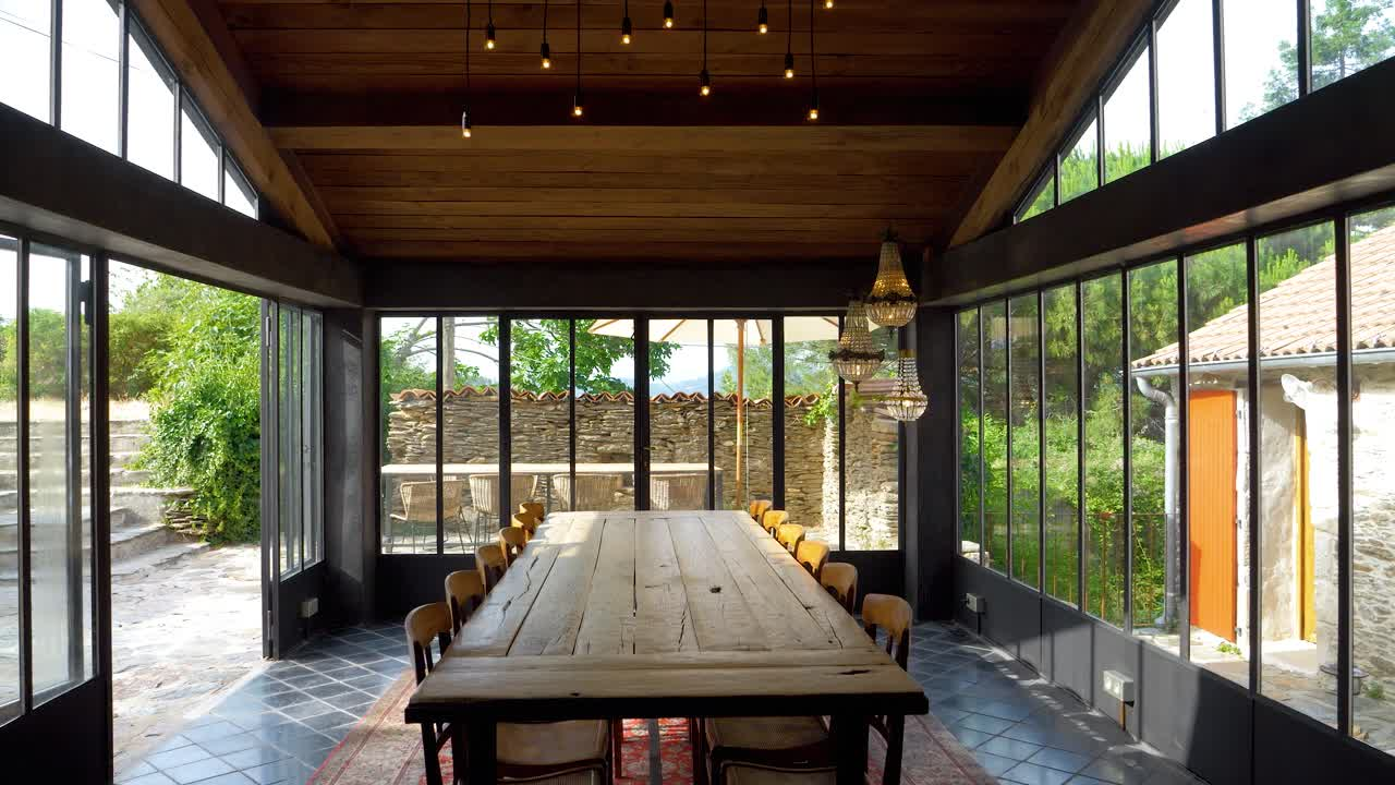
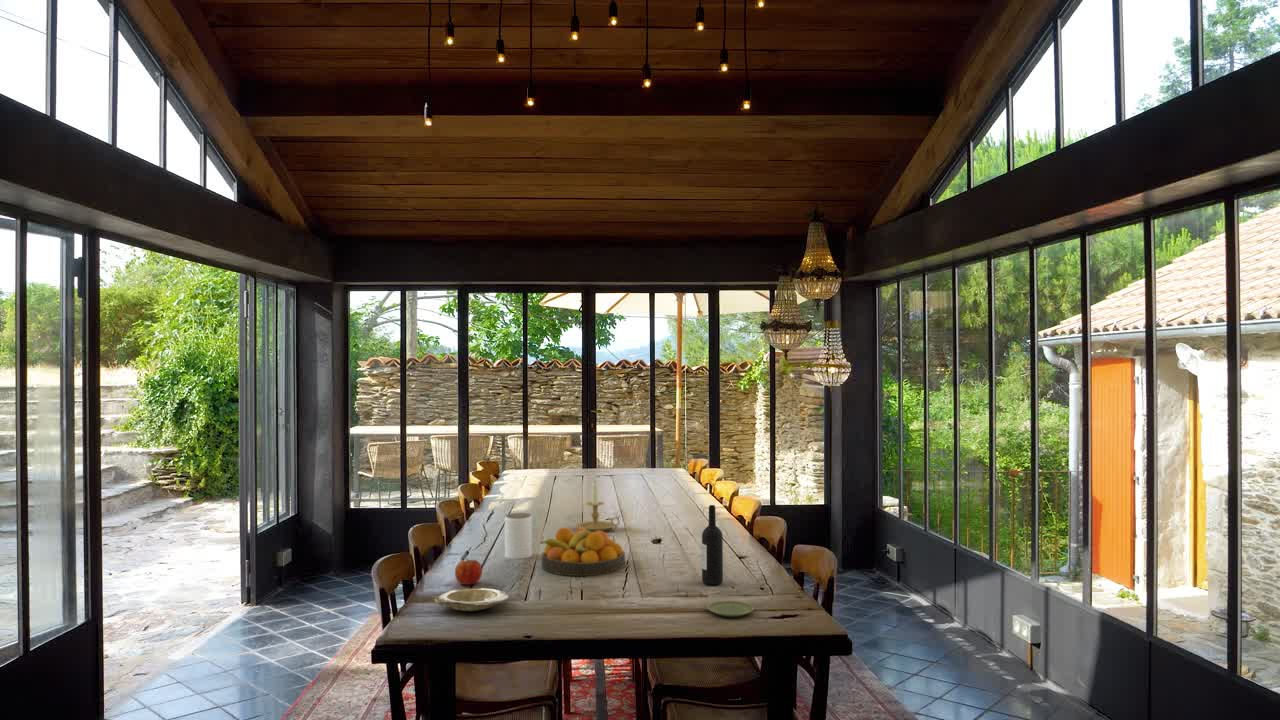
+ plate (730, 610)
+ wine bottle (712, 544)
+ candle holder (595, 505)
+ fruit bowl (583, 547)
+ jar (518, 535)
+ plate (473, 600)
+ apple (468, 570)
